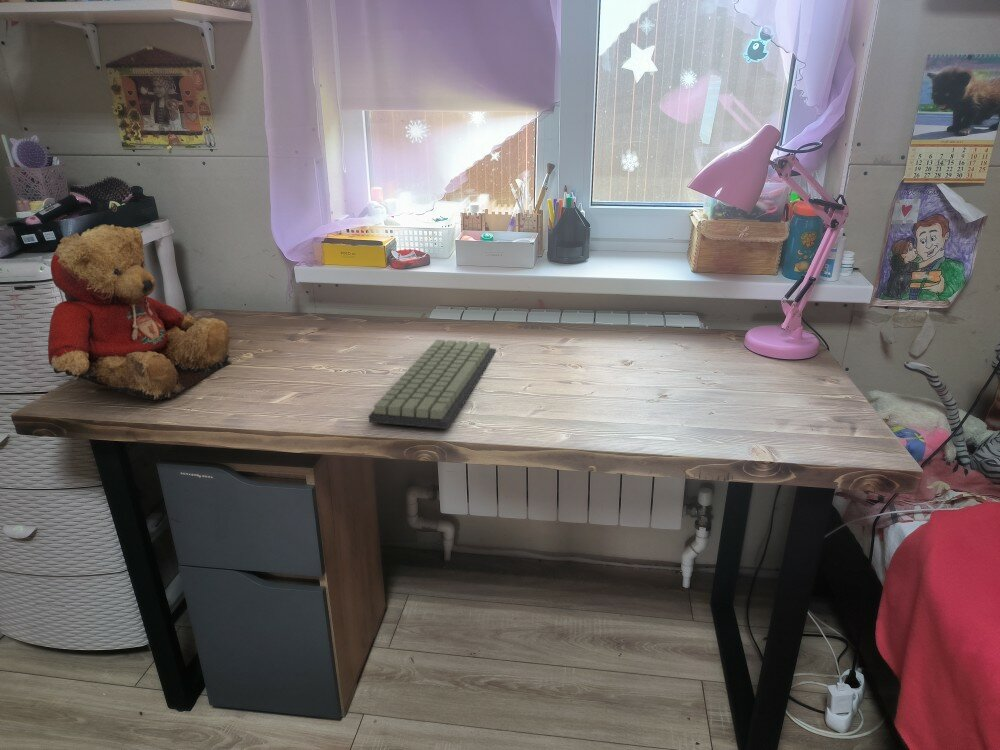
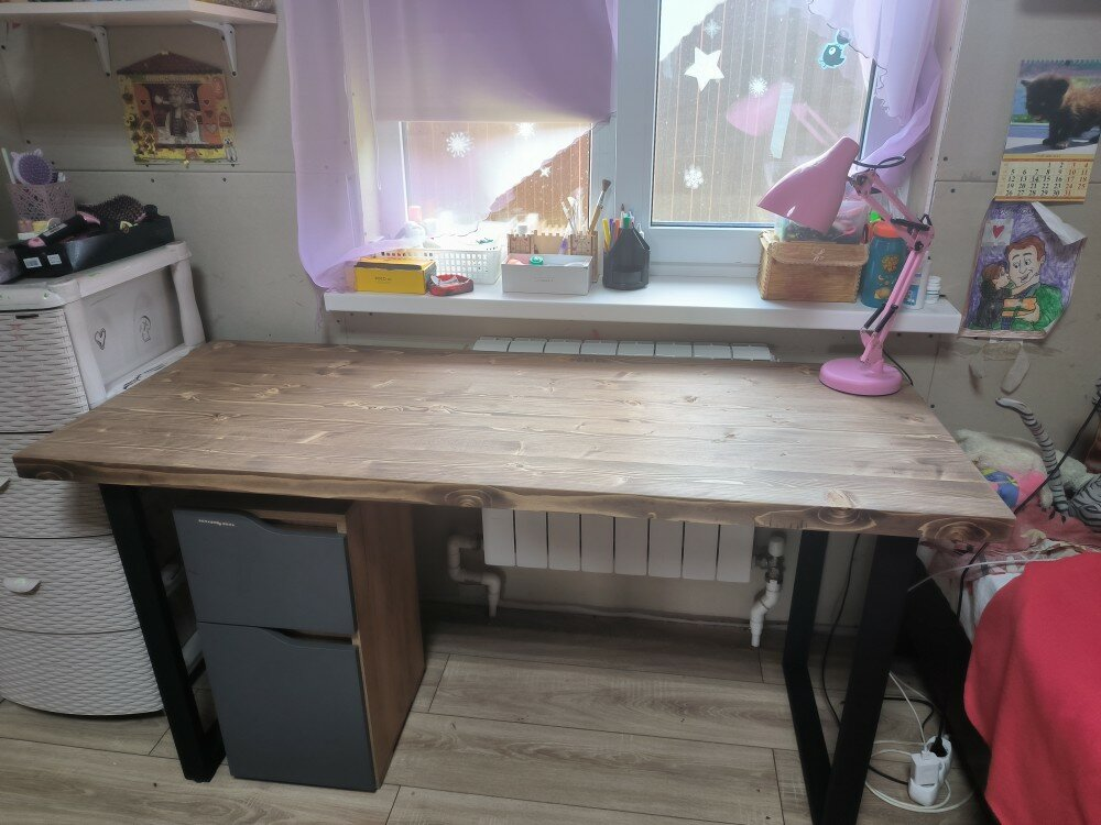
- keyboard (440, 377)
- teddy bear (128, 303)
